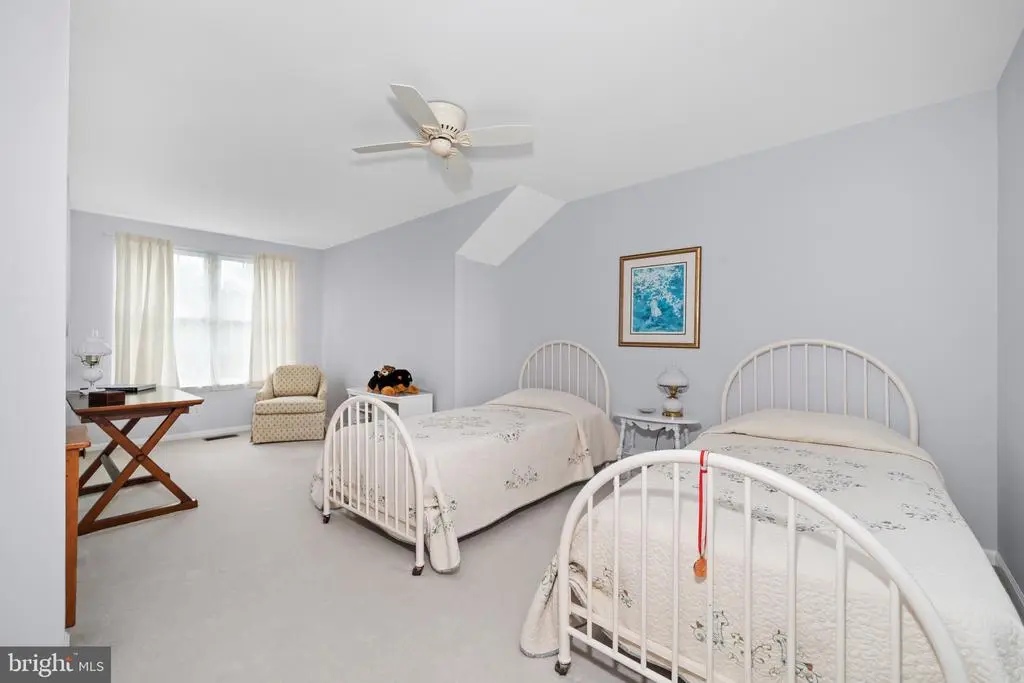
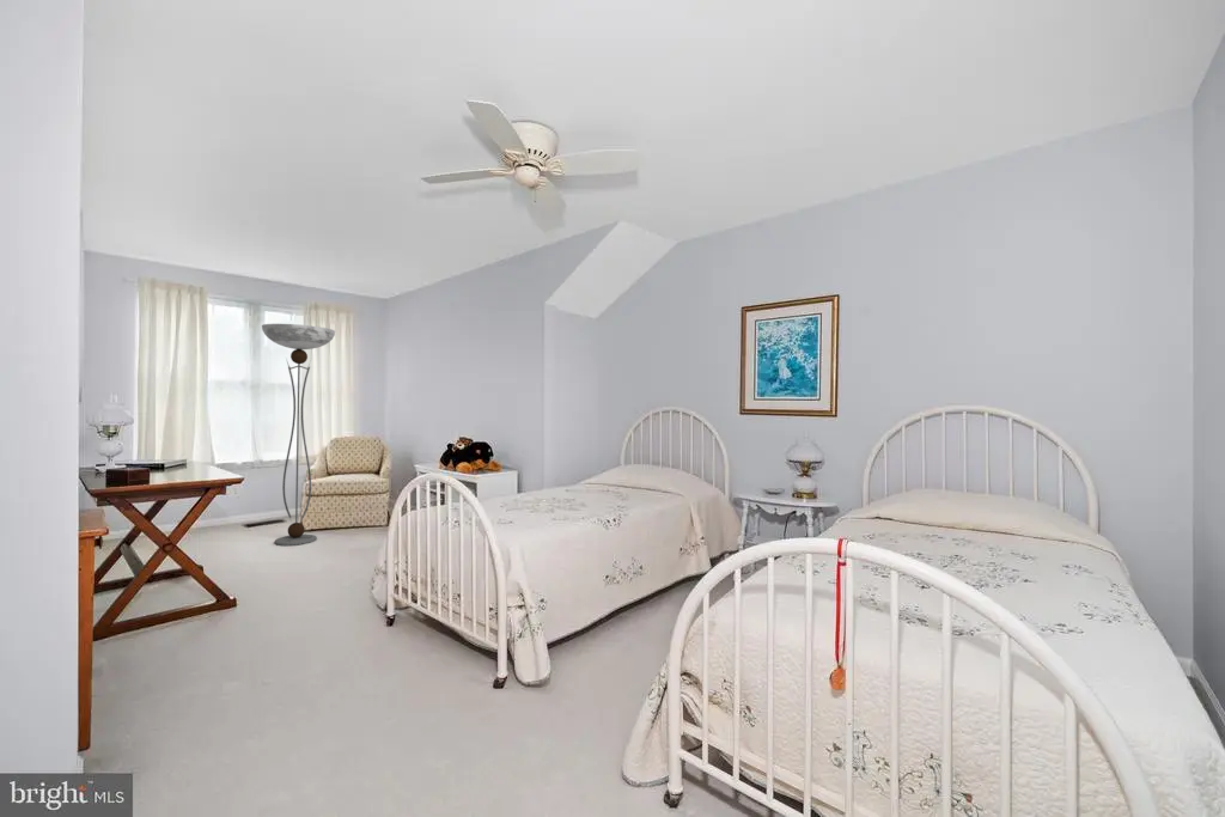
+ floor lamp (297, 434)
